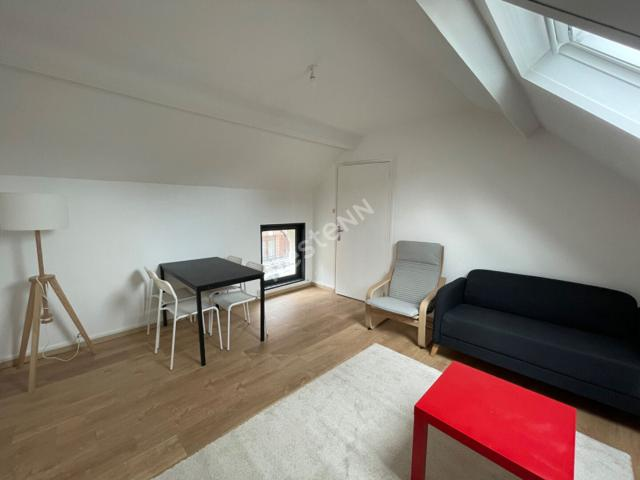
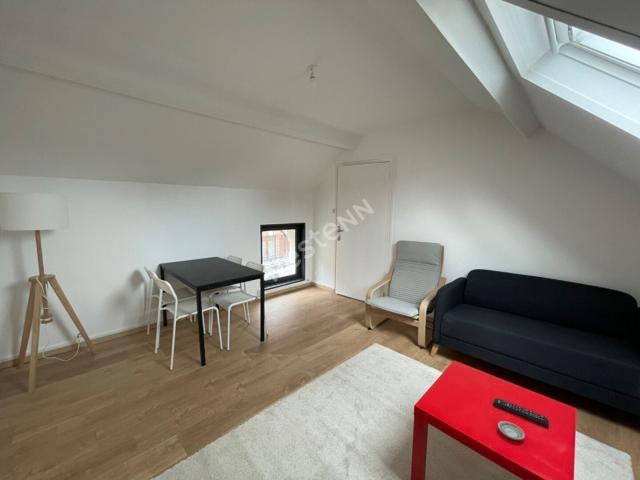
+ saucer (510, 432)
+ remote control (519, 411)
